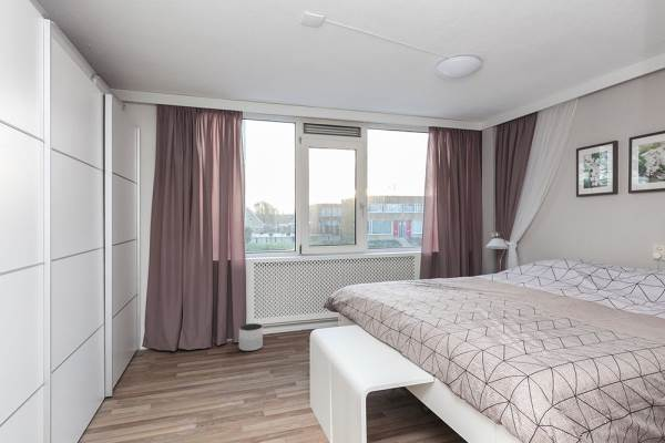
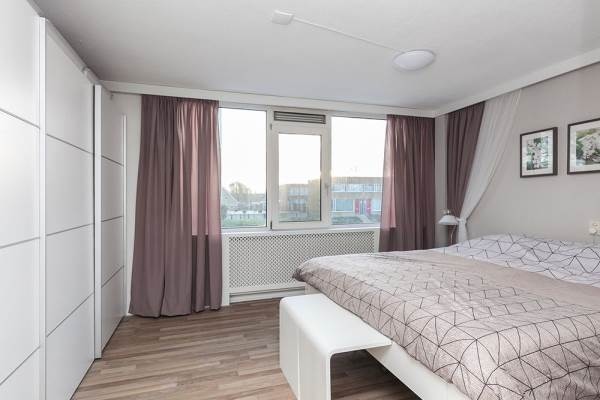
- planter (250, 337)
